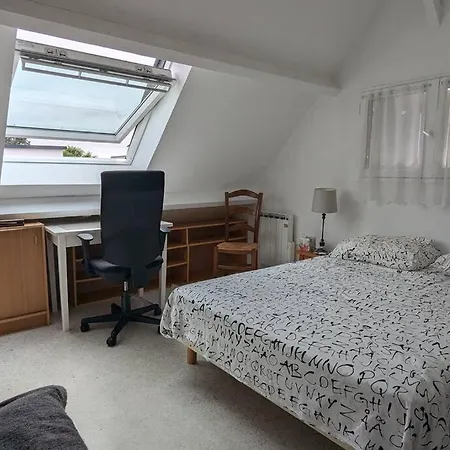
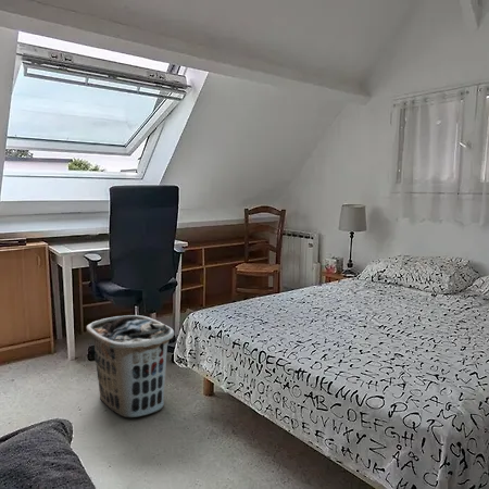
+ clothes hamper (129, 358)
